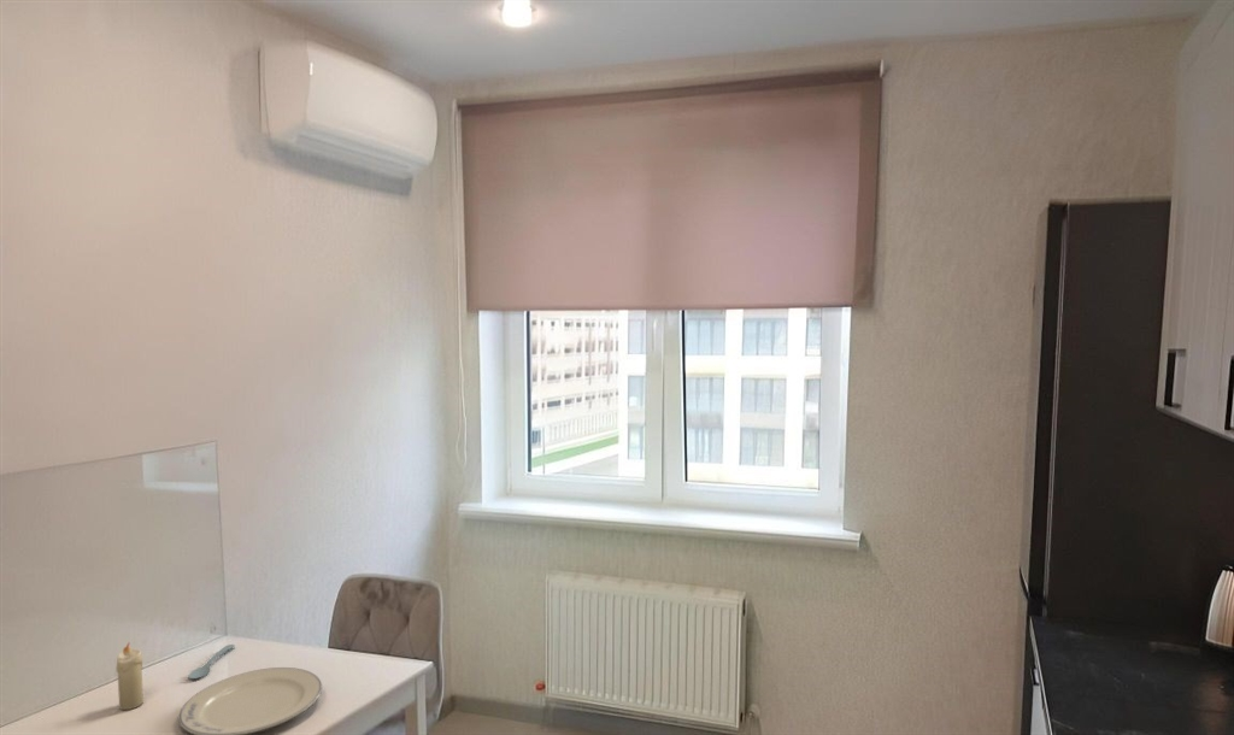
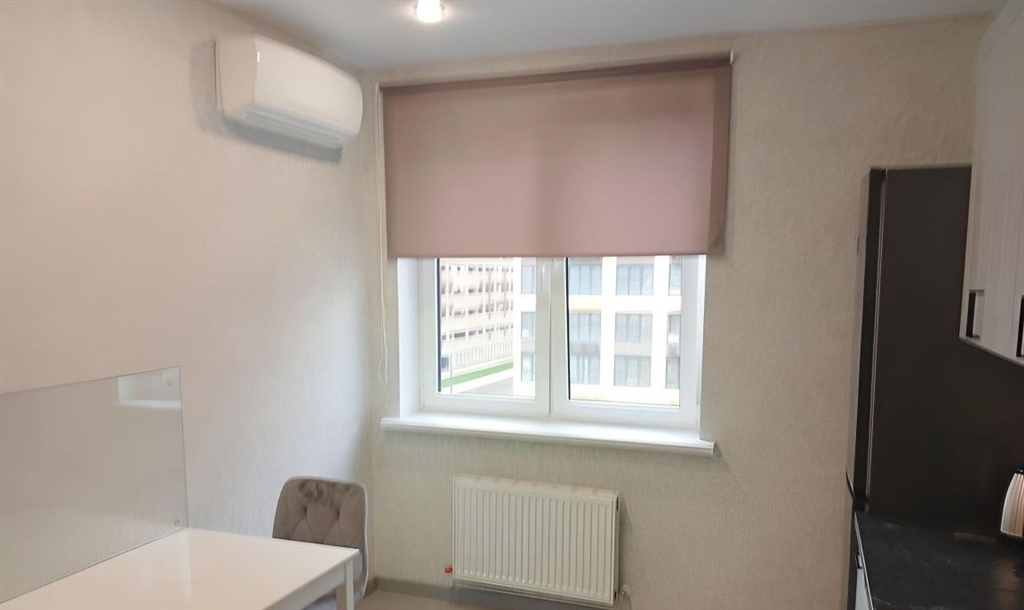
- candle (130, 674)
- chinaware (253, 702)
- spoon (213, 659)
